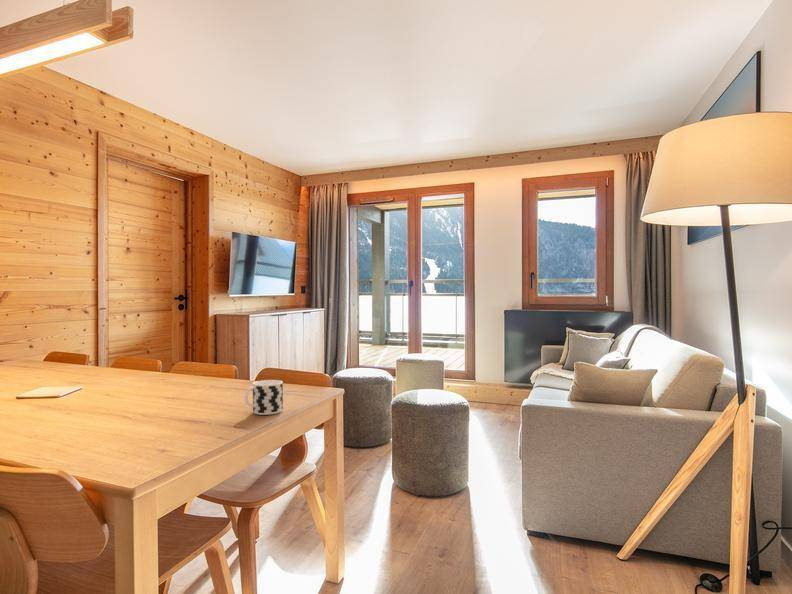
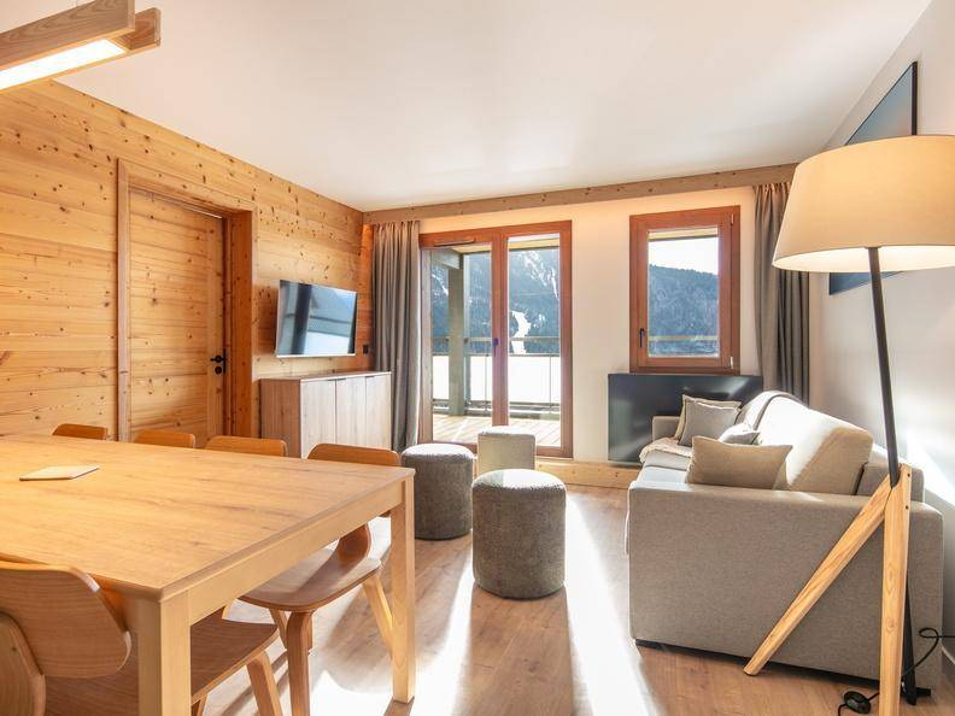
- cup (263, 397)
